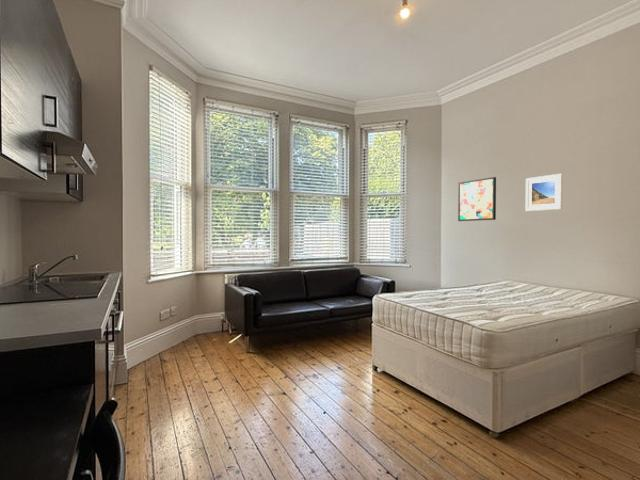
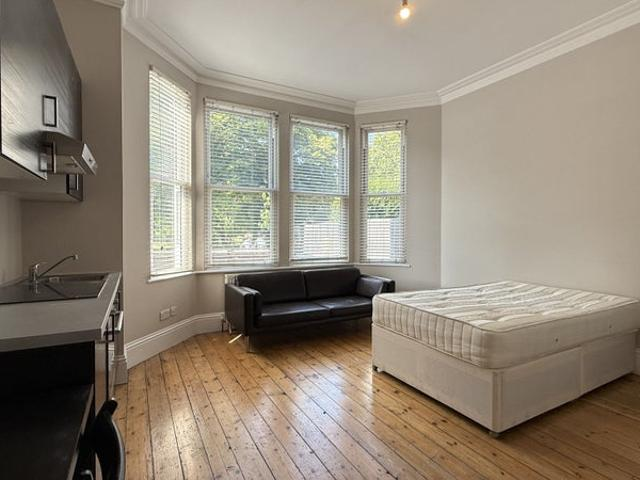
- wall art (476, 200)
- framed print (543, 193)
